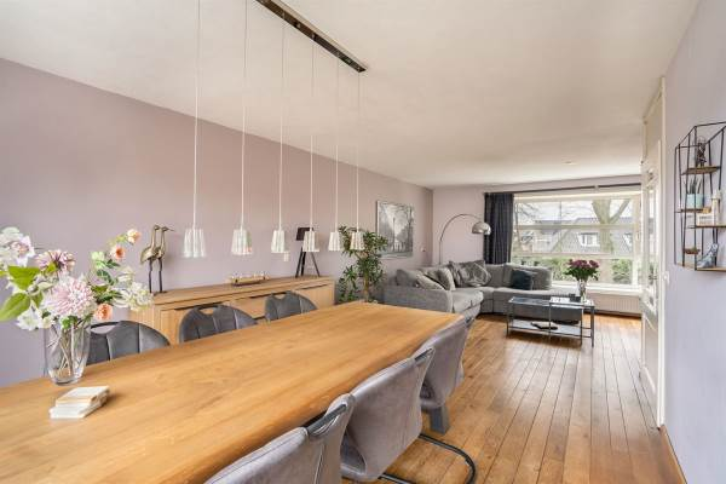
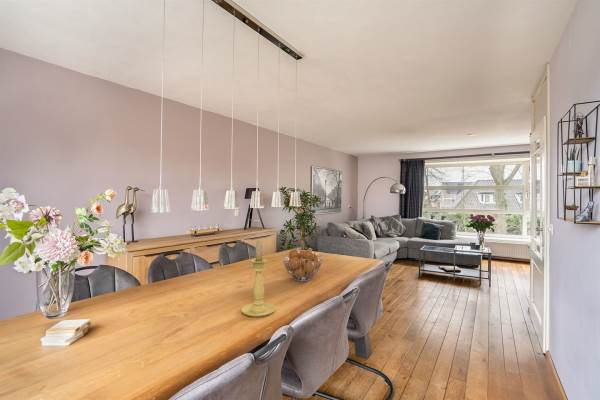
+ candle holder (258, 275)
+ fruit basket (302, 264)
